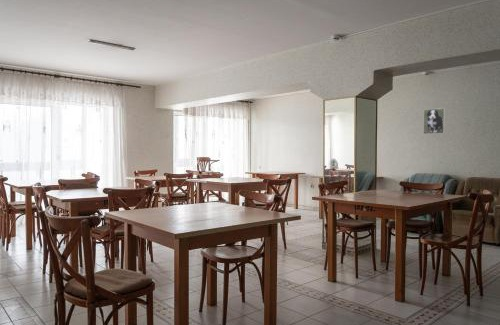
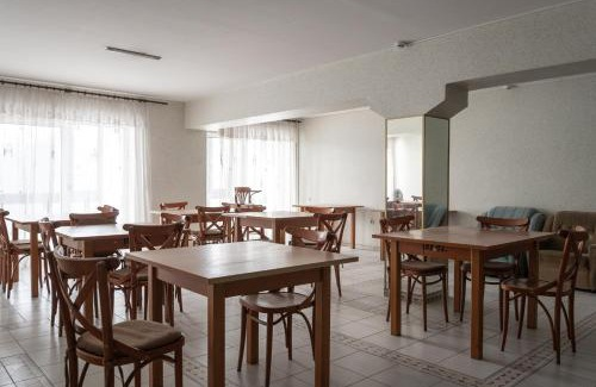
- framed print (433, 121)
